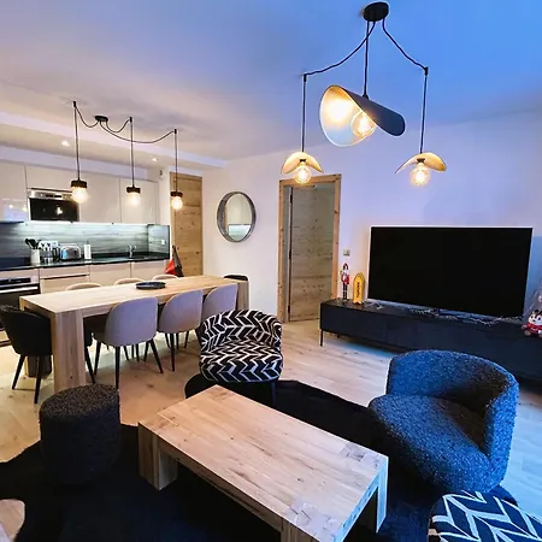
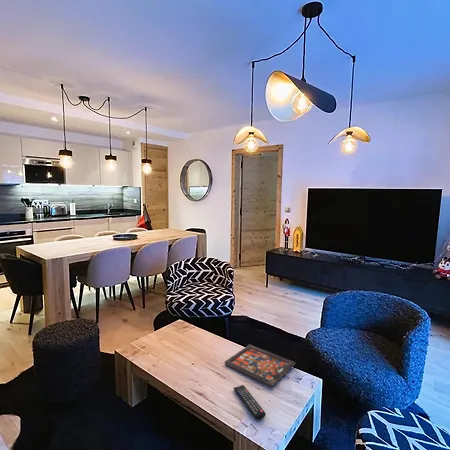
+ remote control (248, 400)
+ board game (260, 363)
